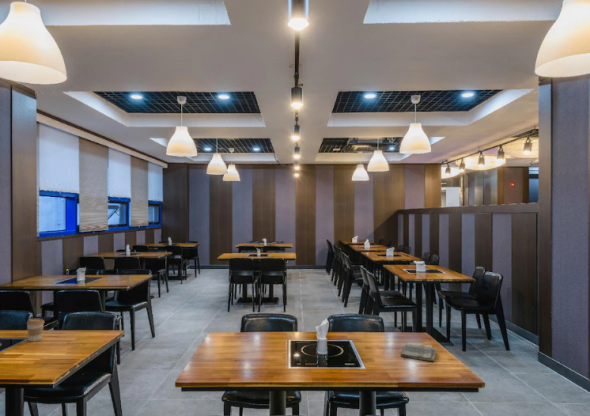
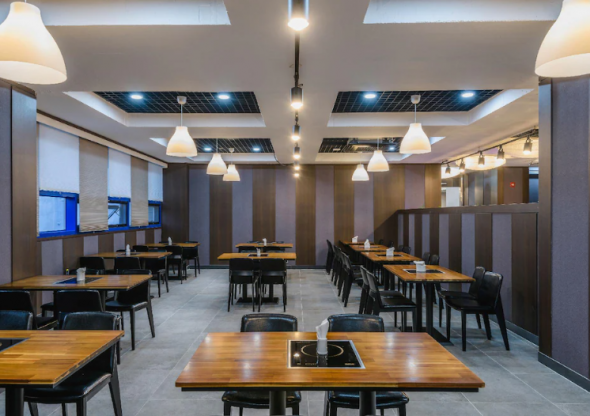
- dish towel (419, 351)
- coffee cup (35, 329)
